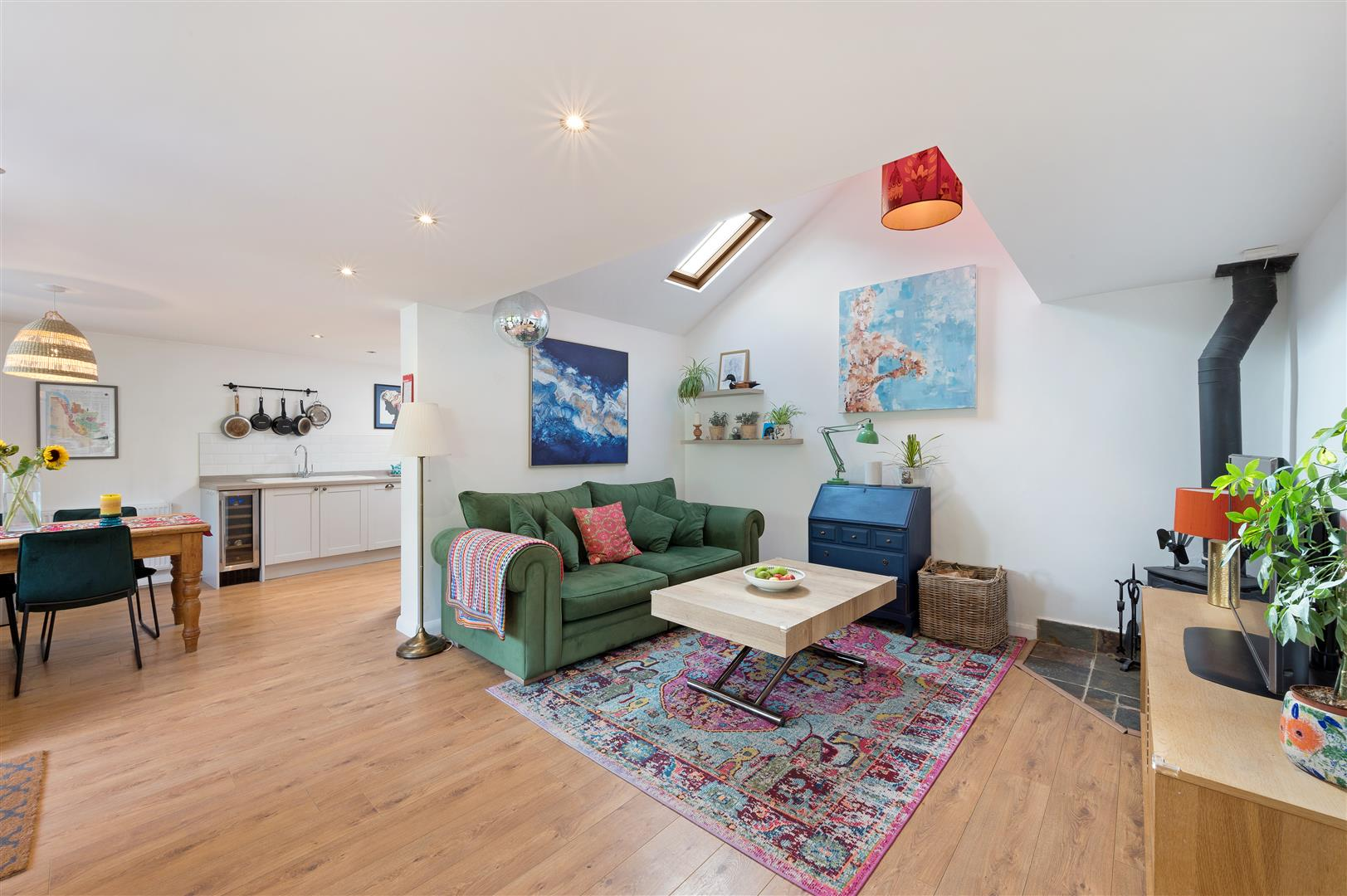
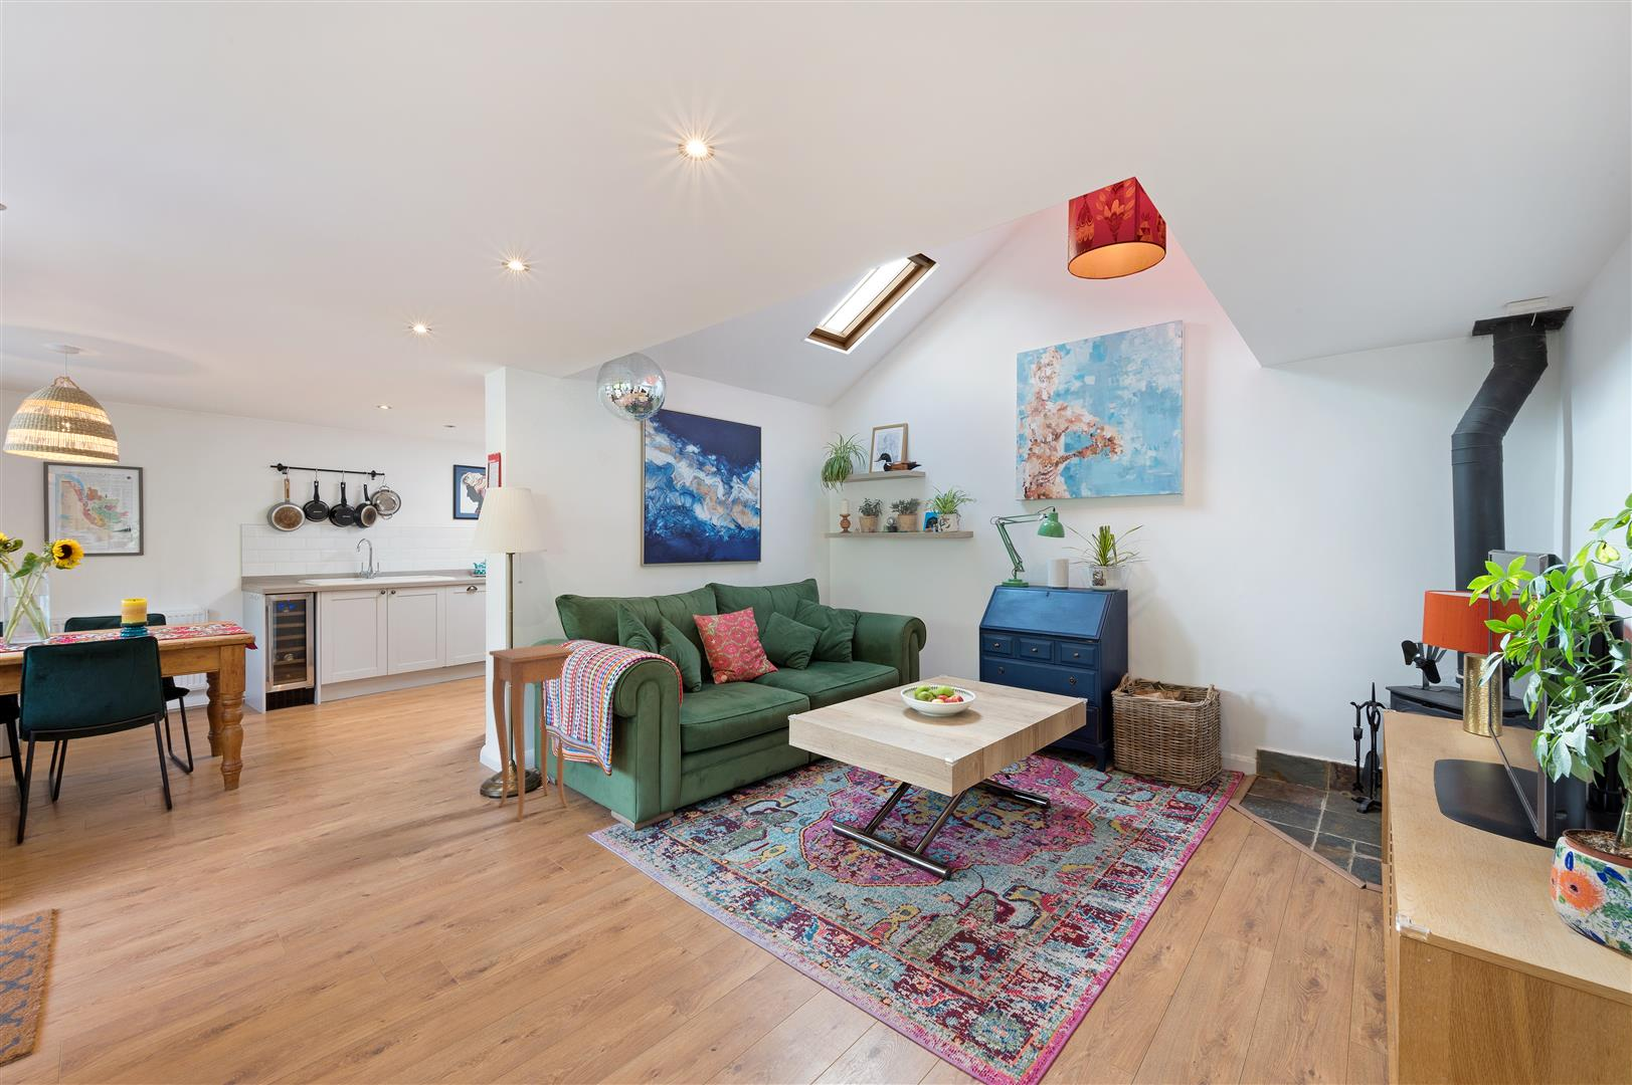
+ side table (542, 728)
